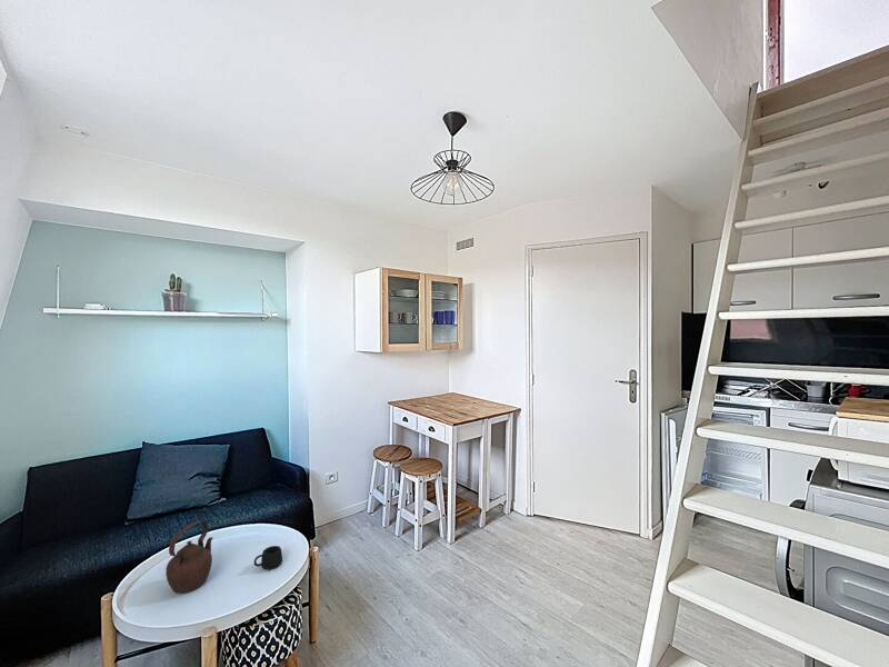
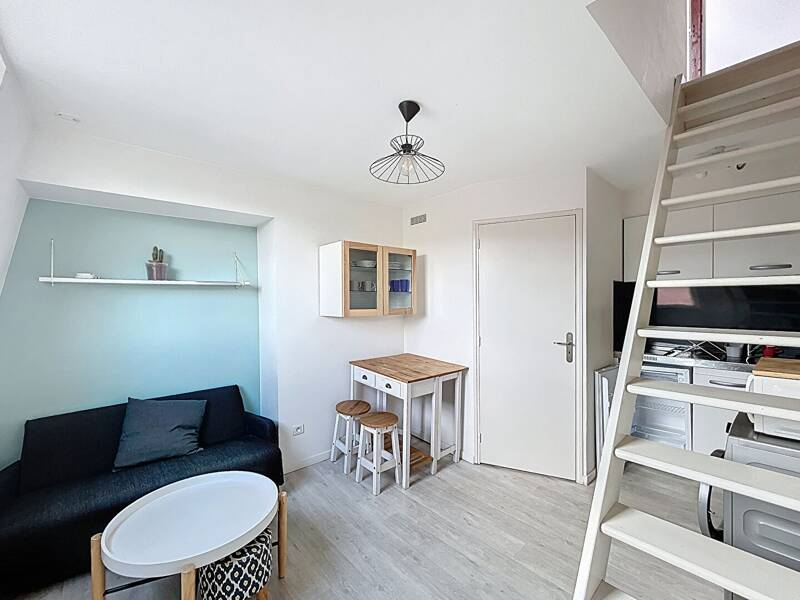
- mug (268, 558)
- teapot (193, 551)
